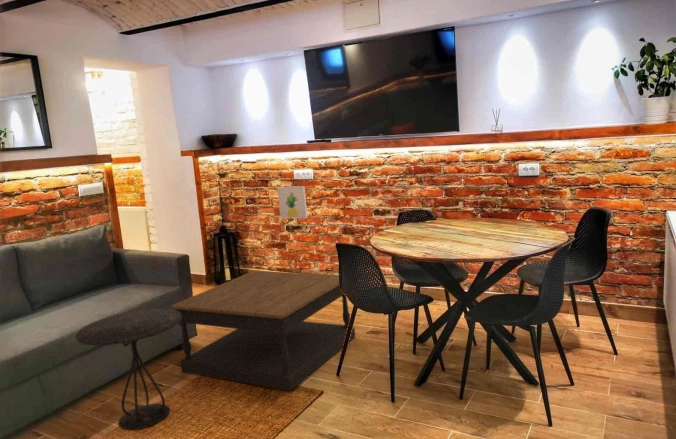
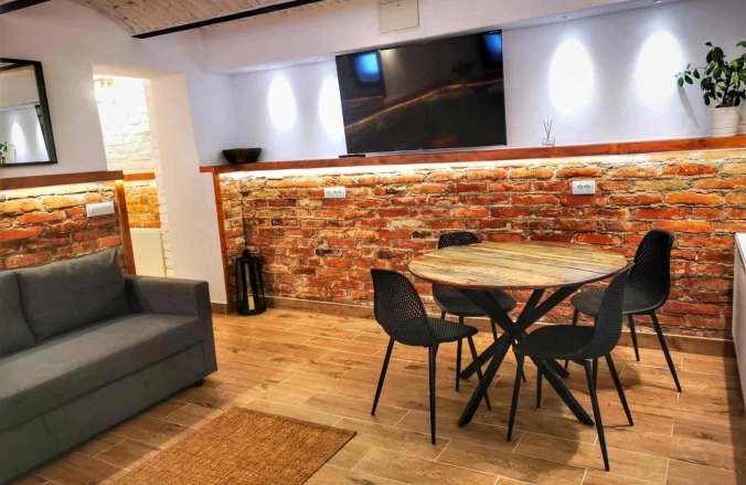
- coffee table (268, 321)
- side table (138, 369)
- wall art (292, 202)
